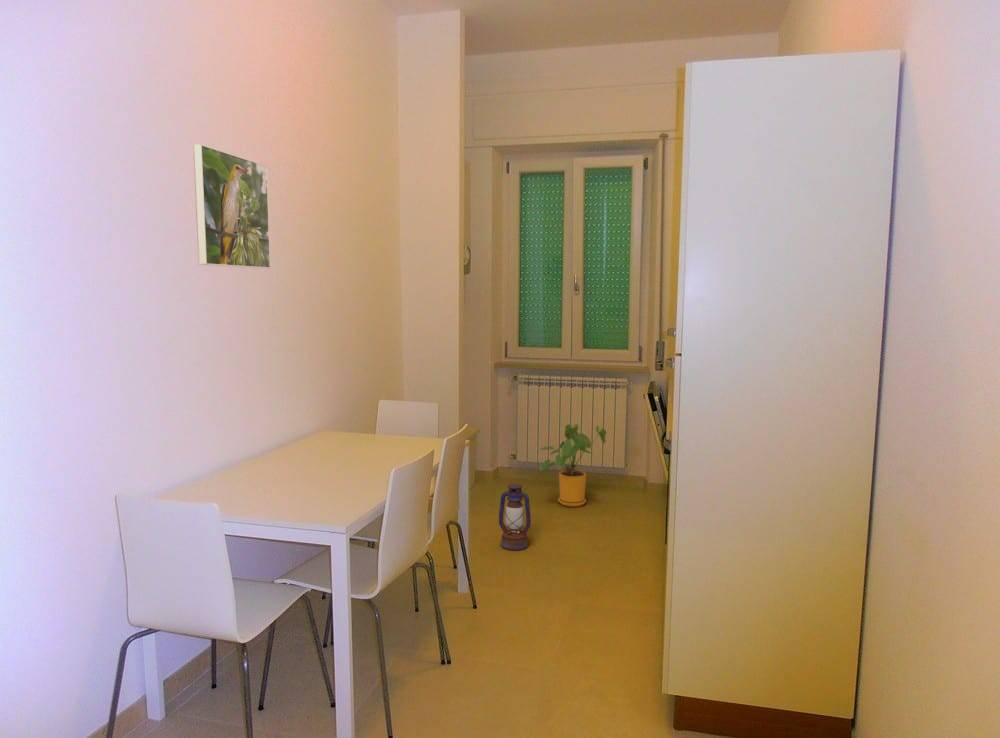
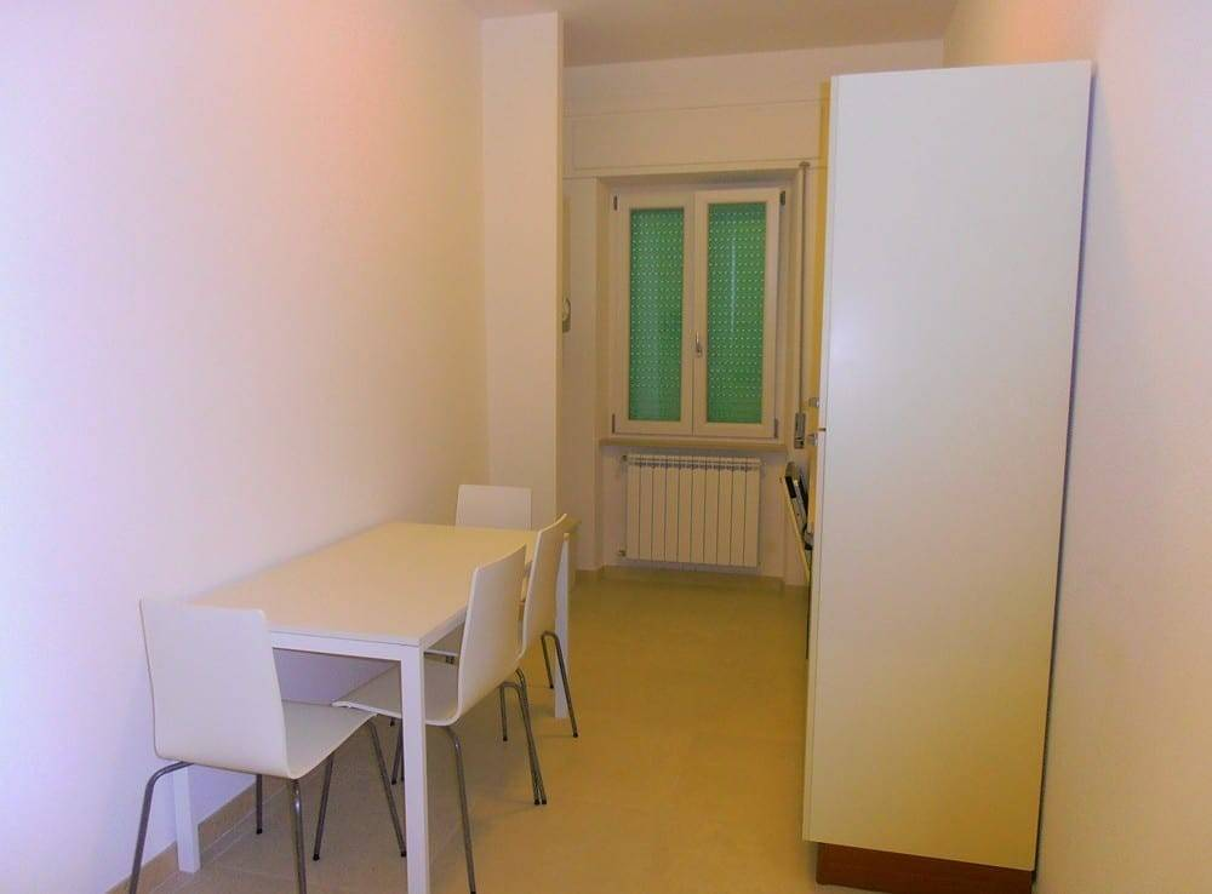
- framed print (235, 211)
- lantern (514, 514)
- house plant (571, 465)
